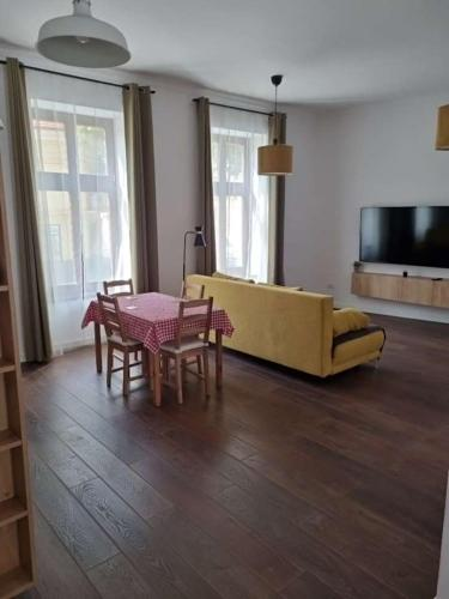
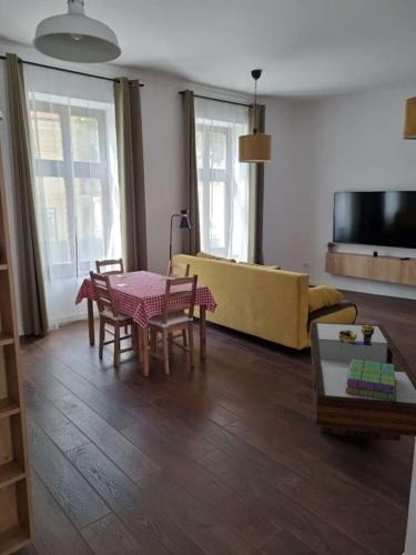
+ stack of books (371, 376)
+ coffee table (346, 383)
+ decorative bowl (355, 334)
